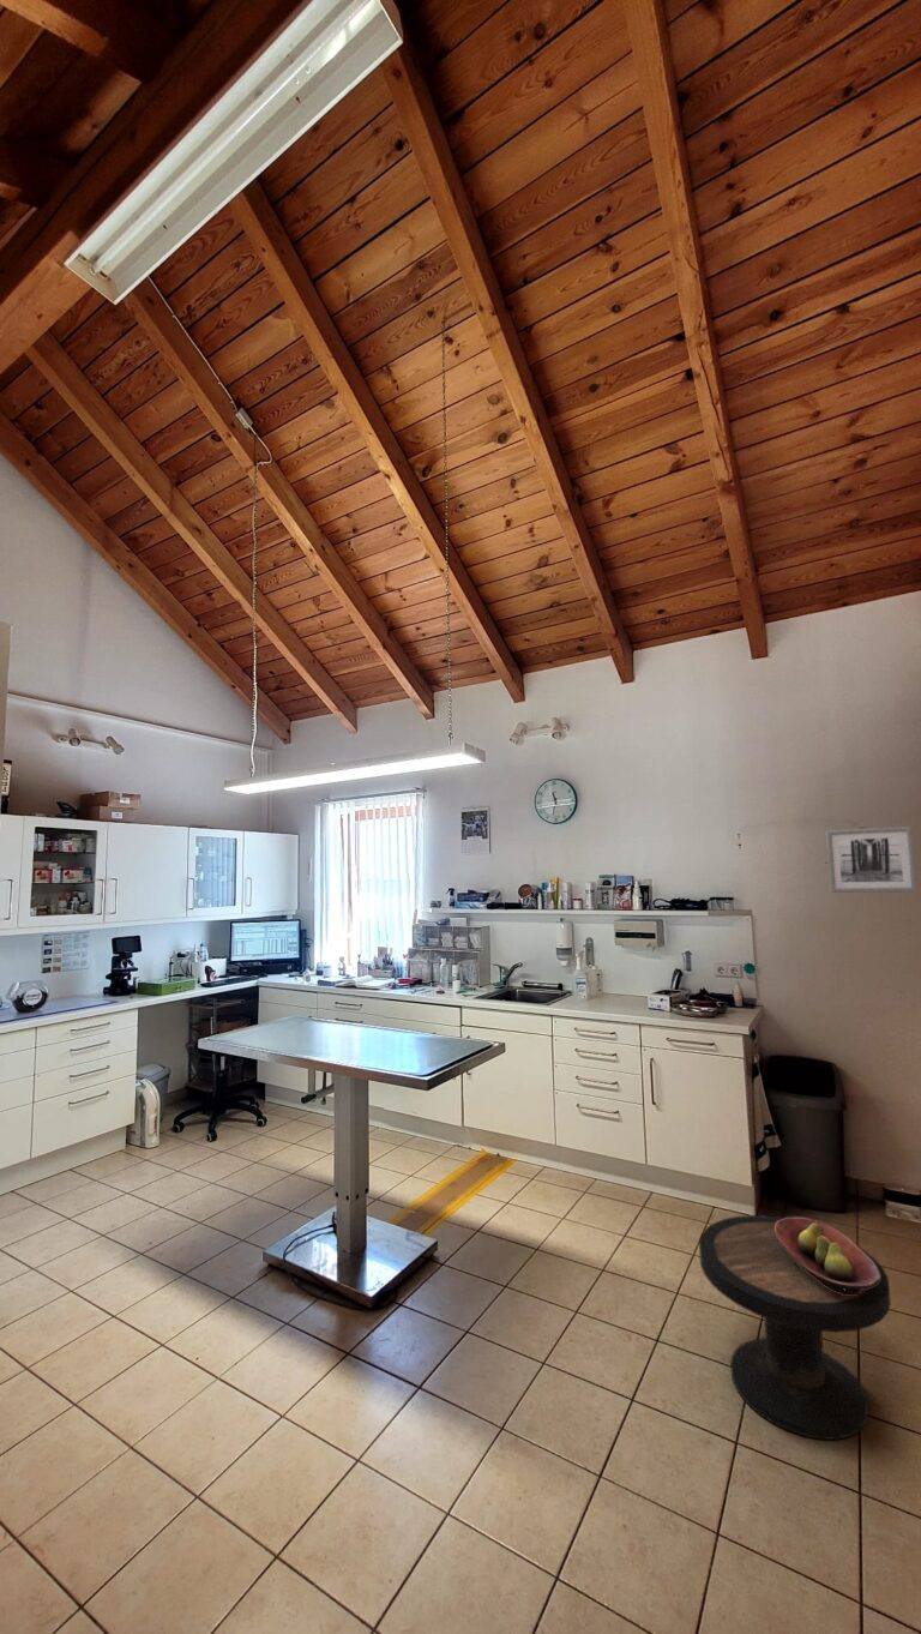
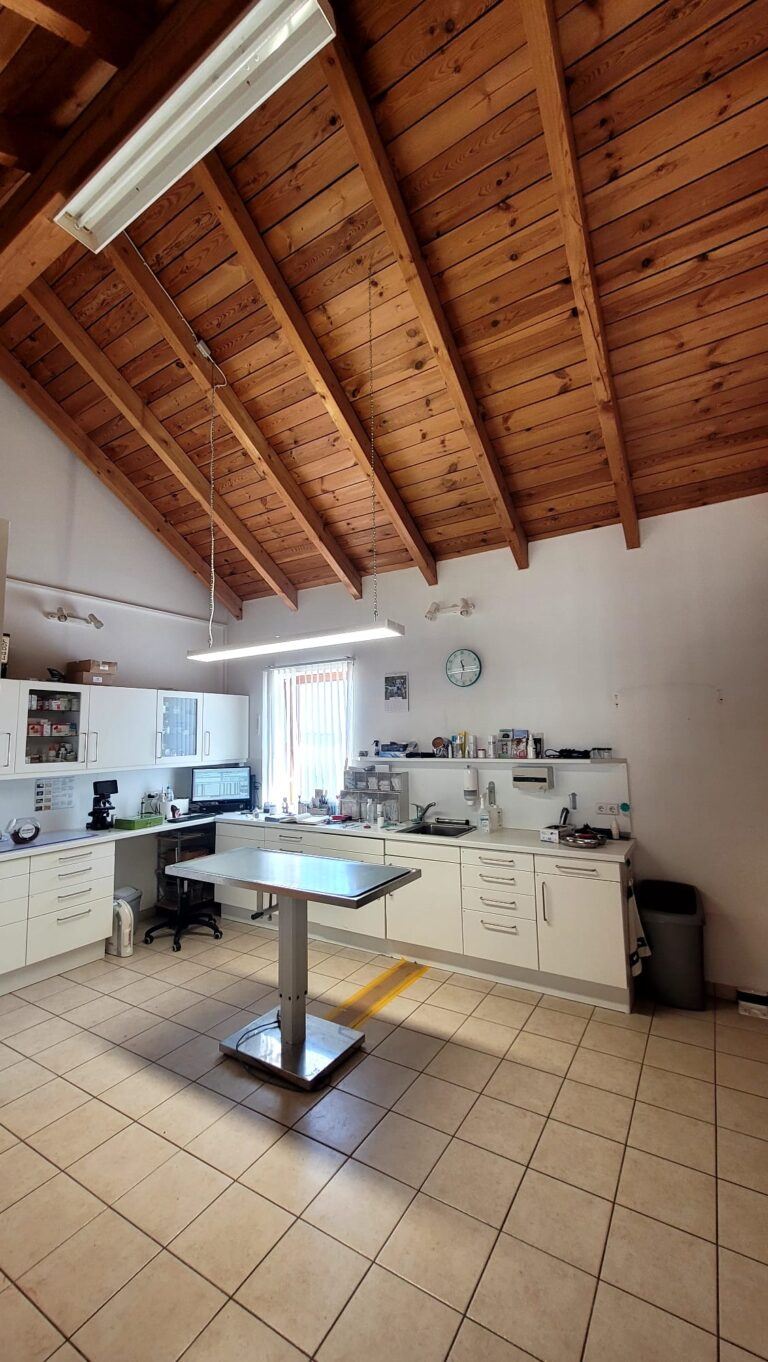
- side table (791, 1322)
- wall art (869, 860)
- fruit bowl (824, 1249)
